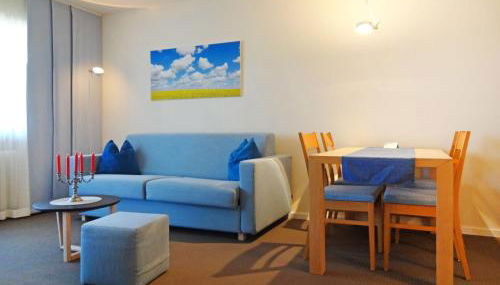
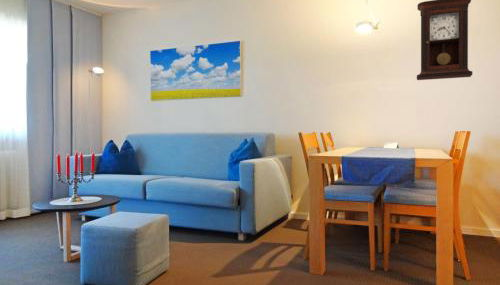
+ pendulum clock (443, 39)
